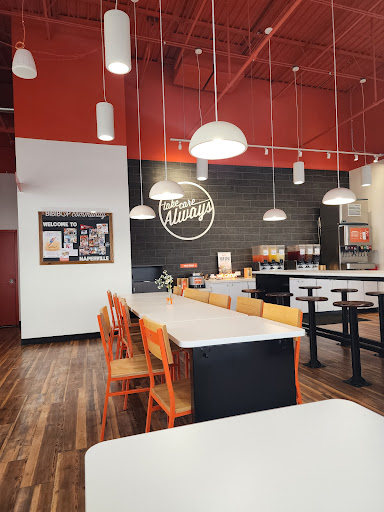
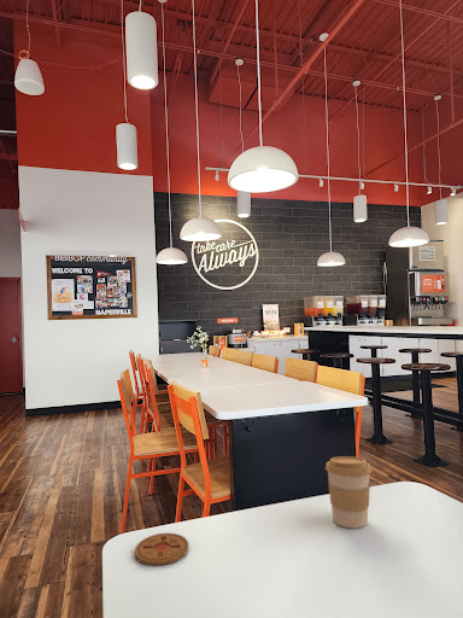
+ coaster (162, 548)
+ coffee cup (348, 489)
